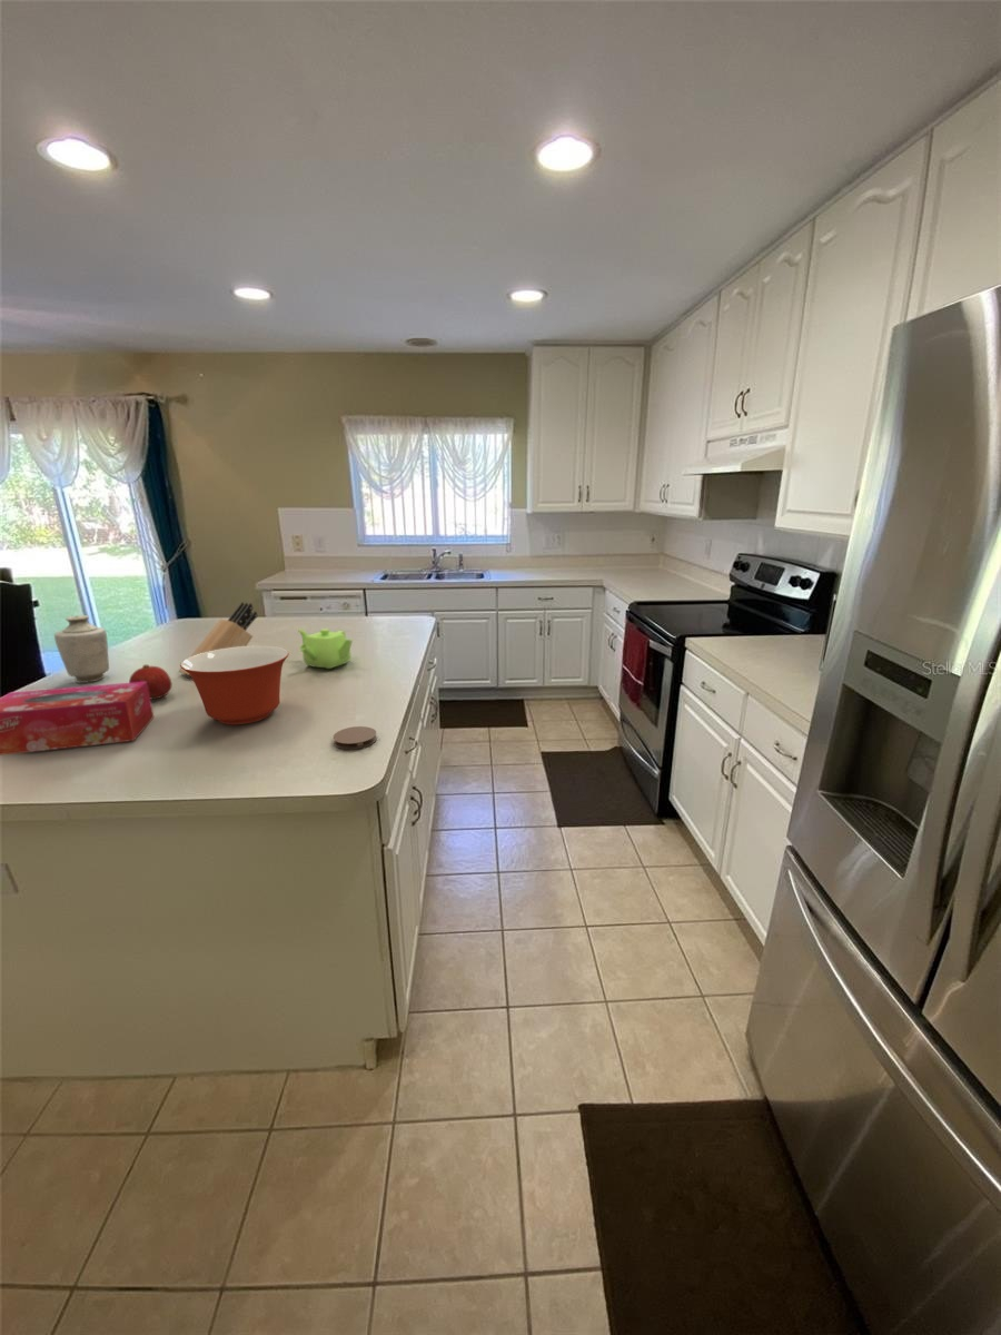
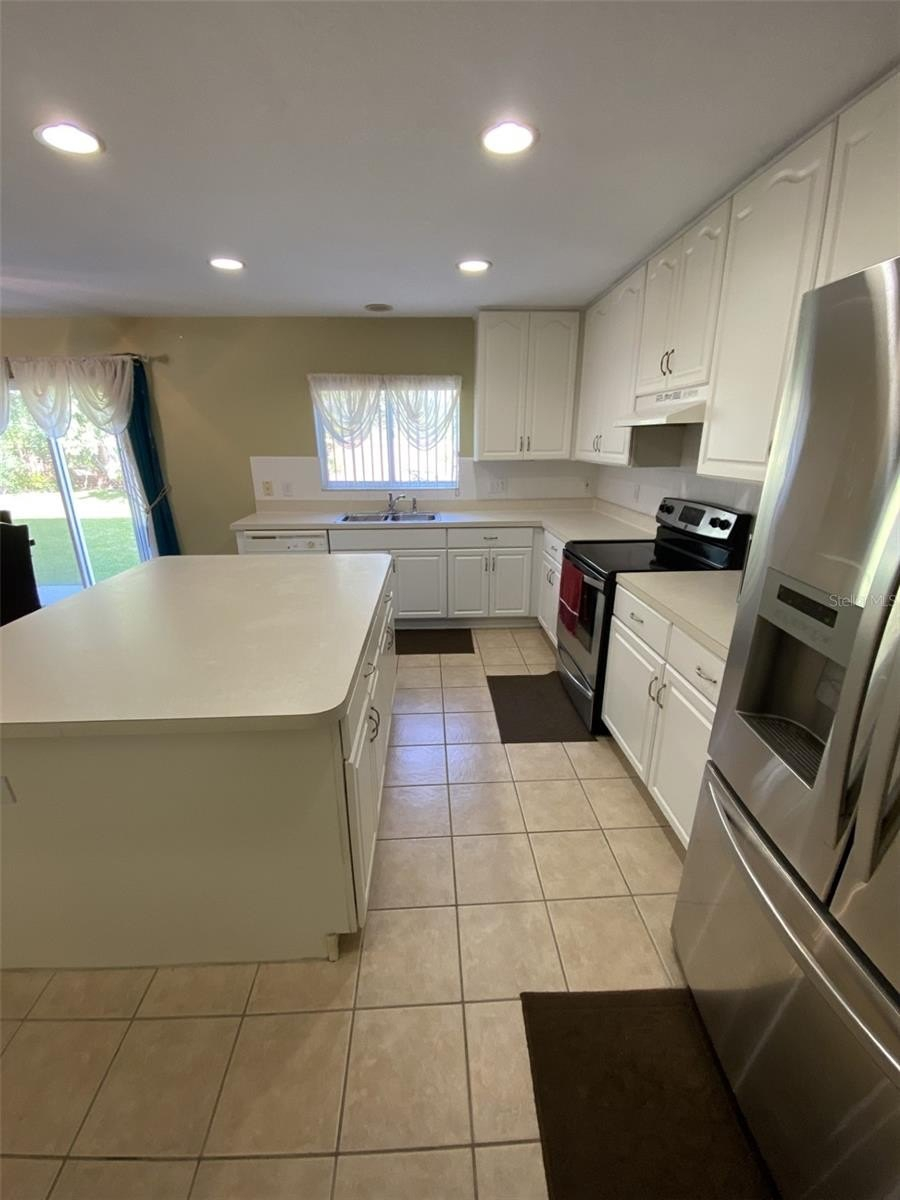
- teapot (323, 647)
- fruit (150, 681)
- coaster (355, 736)
- mixing bowl (240, 686)
- tissue box (71, 715)
- knife block (220, 636)
- vase (83, 647)
